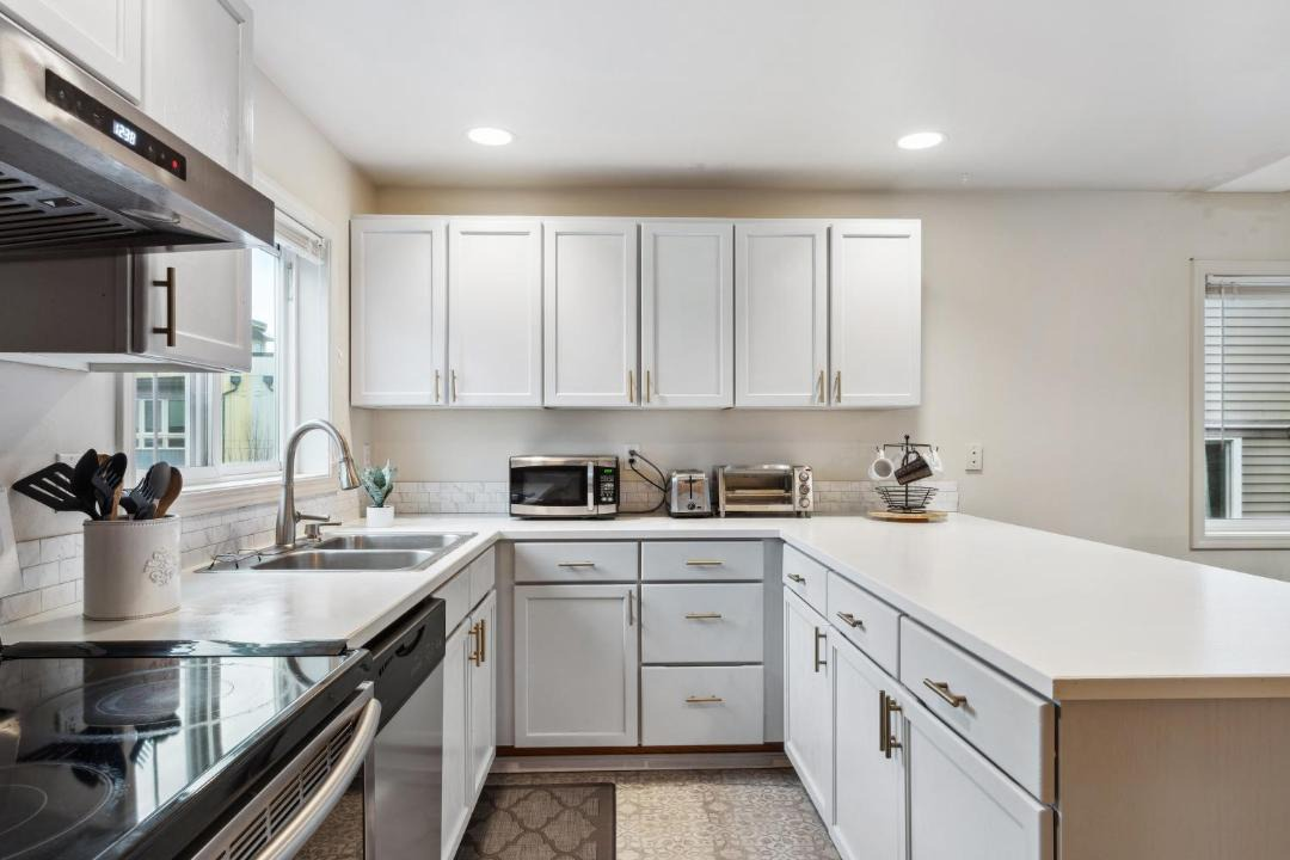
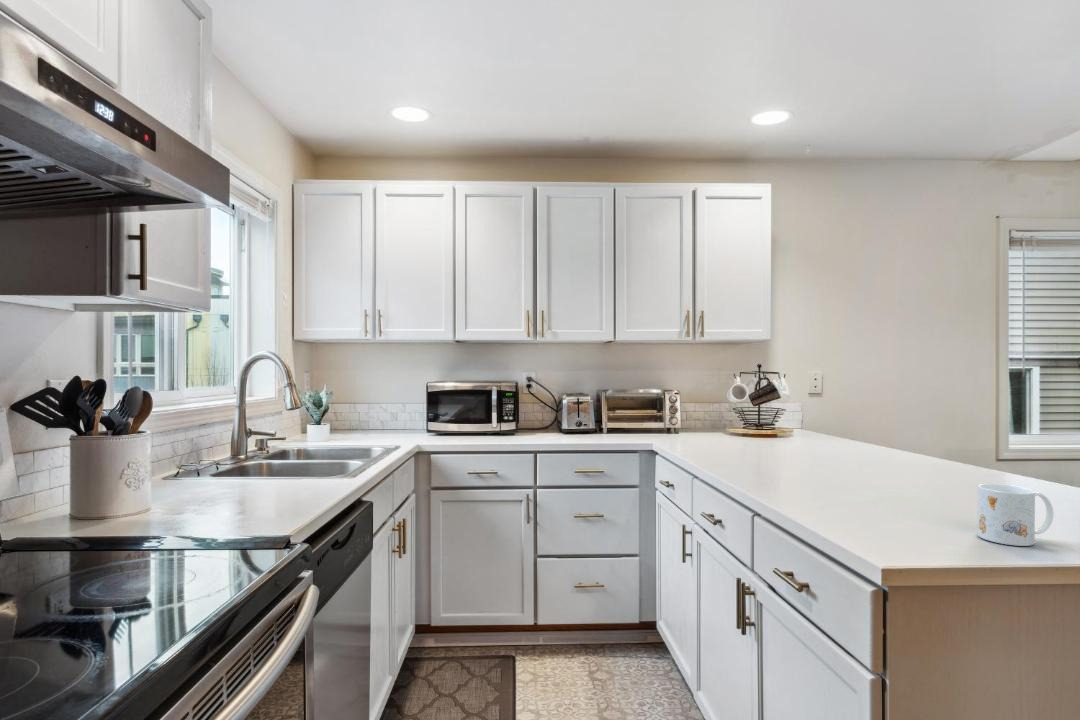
+ mug (1016, 513)
